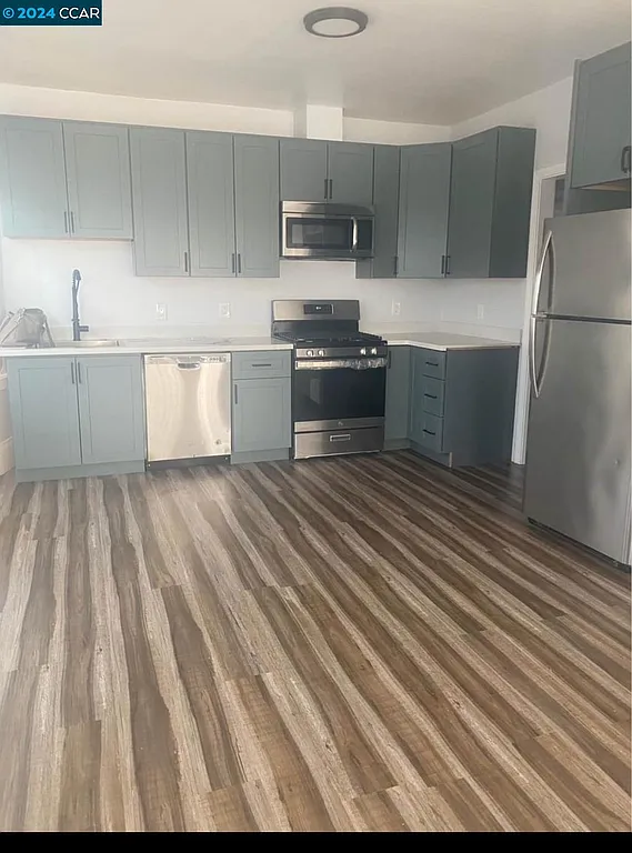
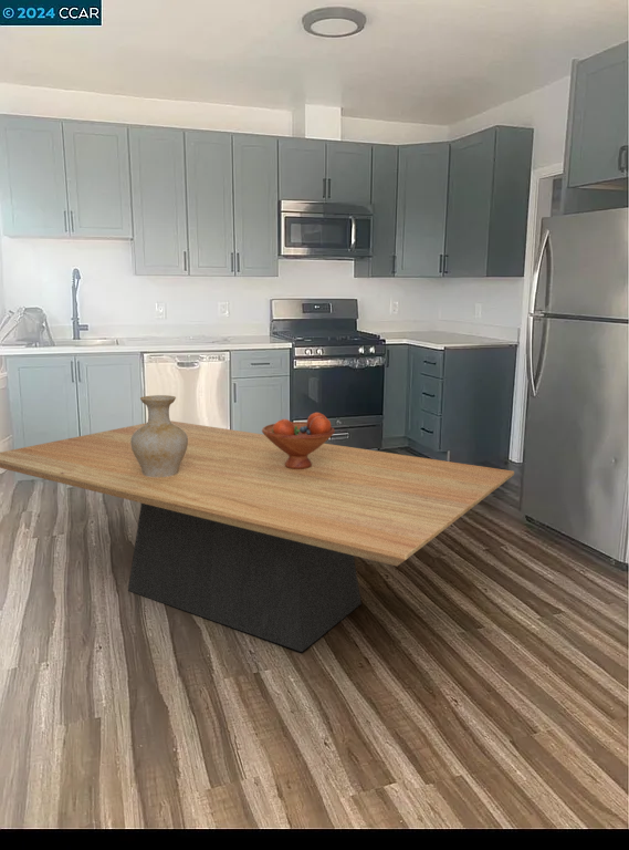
+ fruit bowl (297, 439)
+ dining table (241, 531)
+ vase (159, 435)
